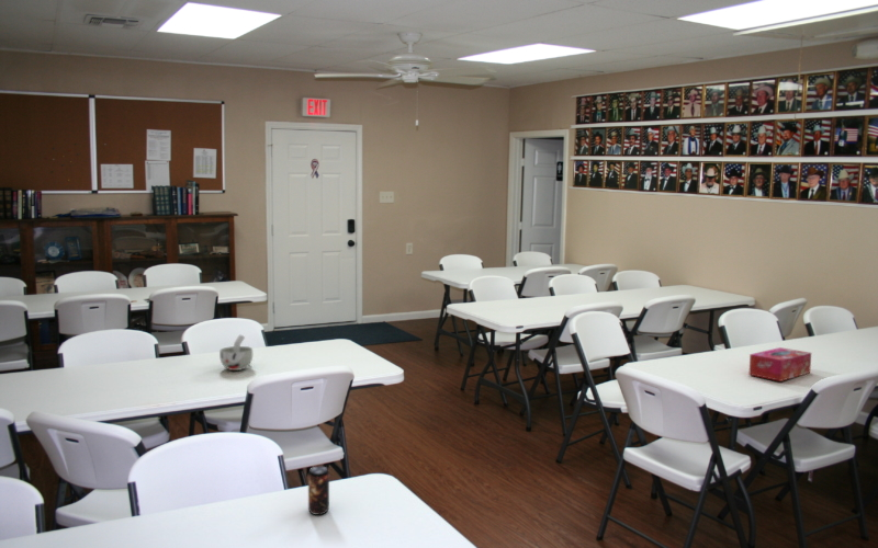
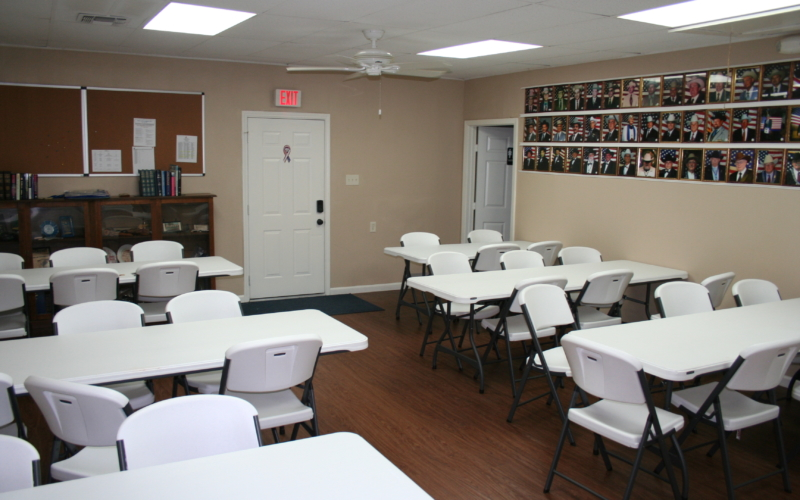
- beverage can (318, 490)
- cup (238, 352)
- tissue box (780, 363)
